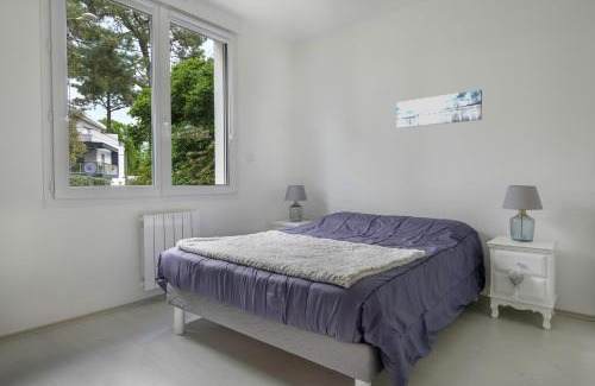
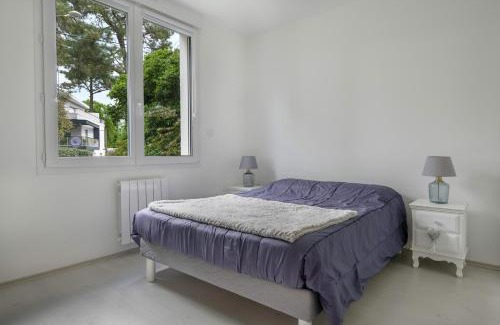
- wall art (436, 110)
